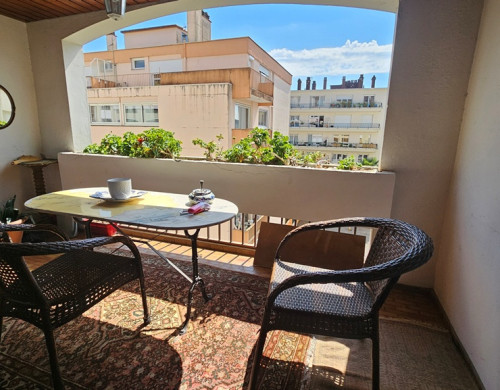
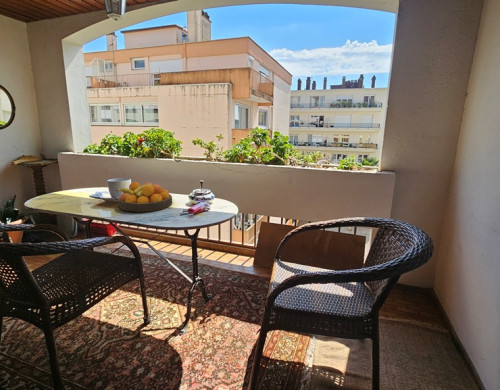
+ fruit bowl (145, 194)
